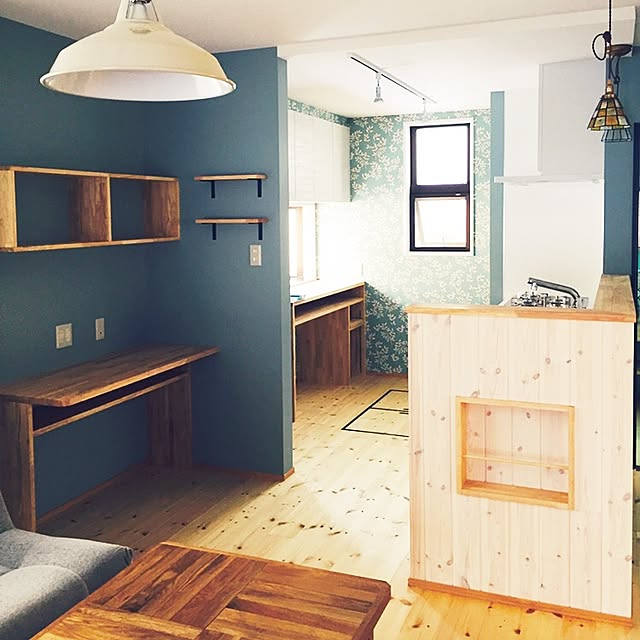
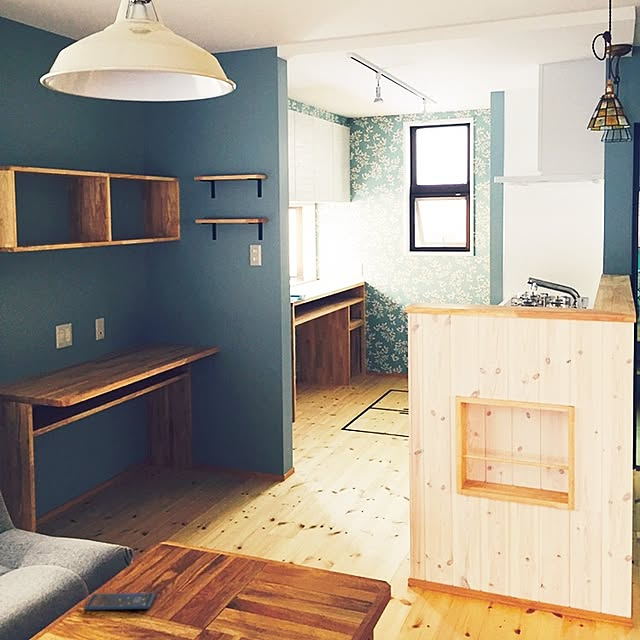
+ smartphone (120, 601)
